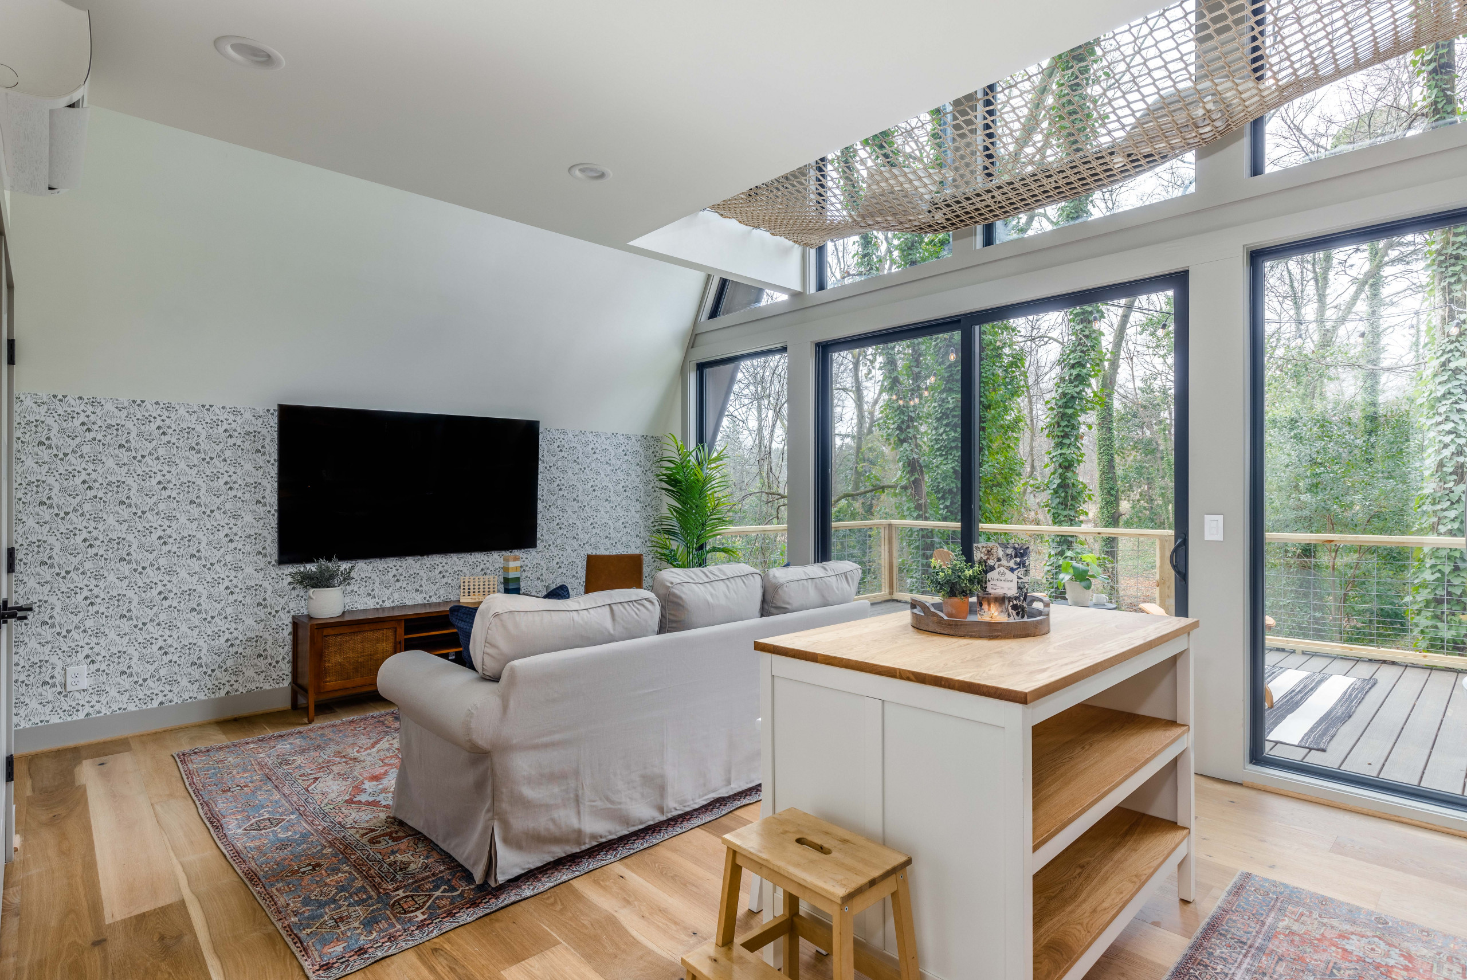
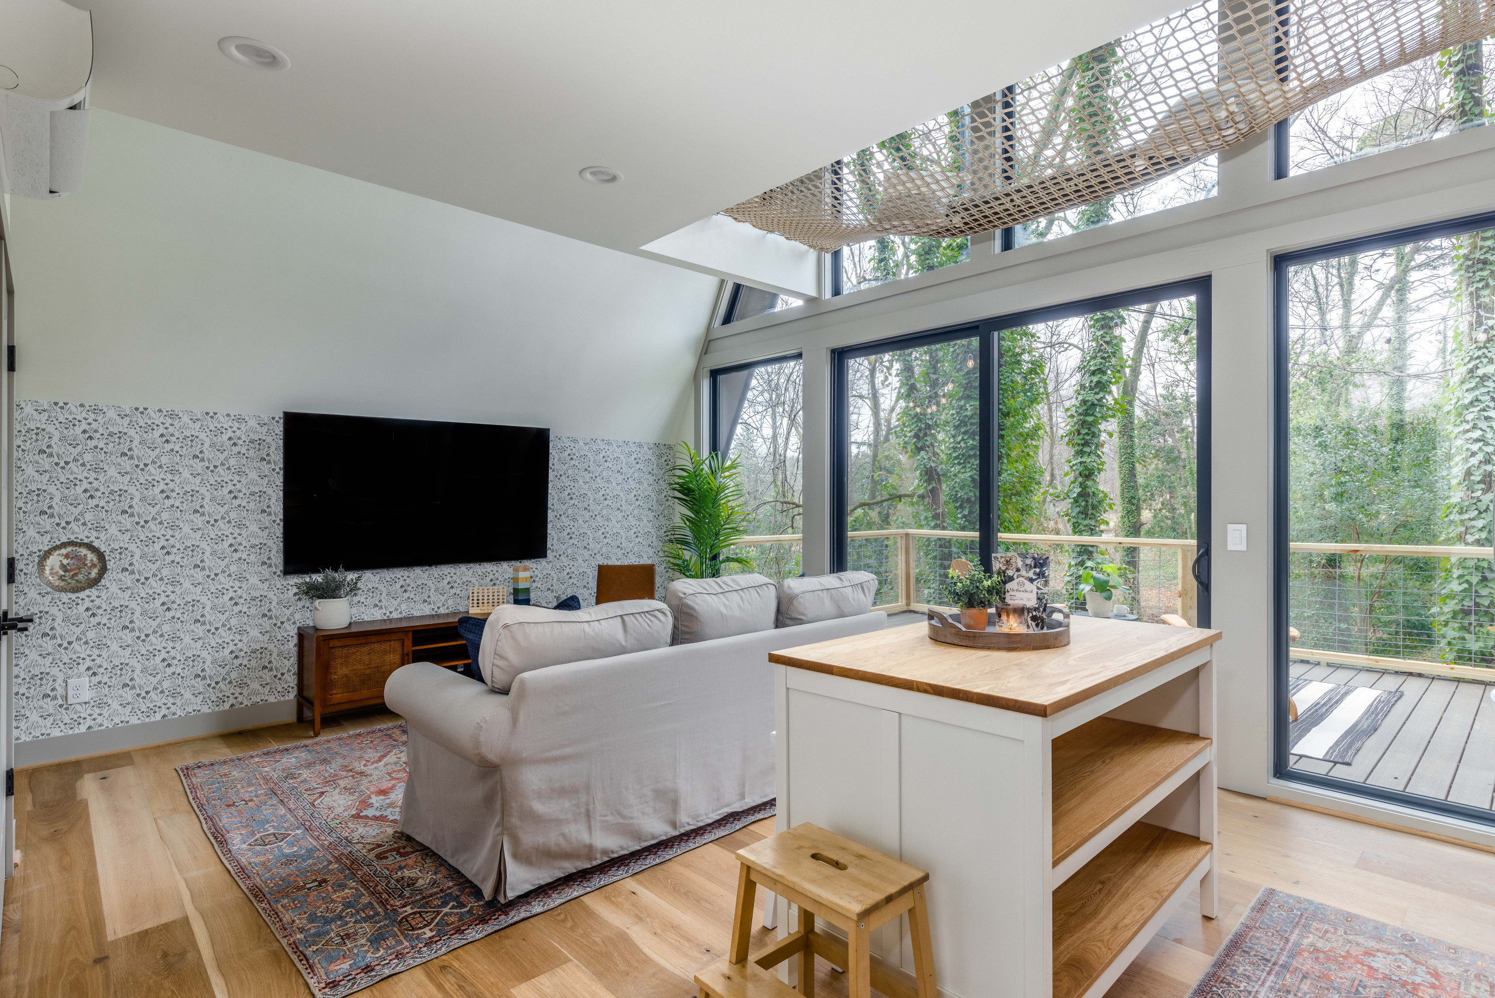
+ decorative plate (74, 567)
